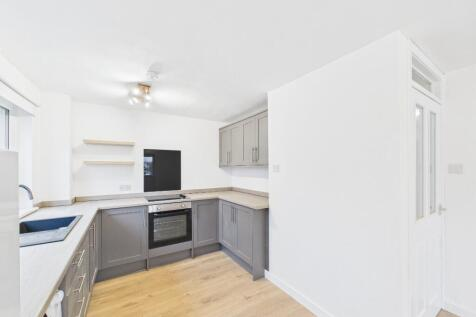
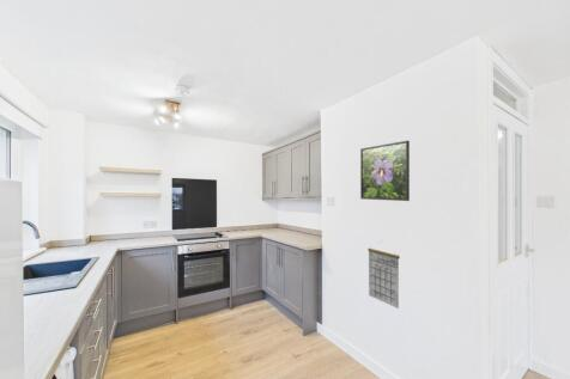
+ calendar (382, 270)
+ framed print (382, 172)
